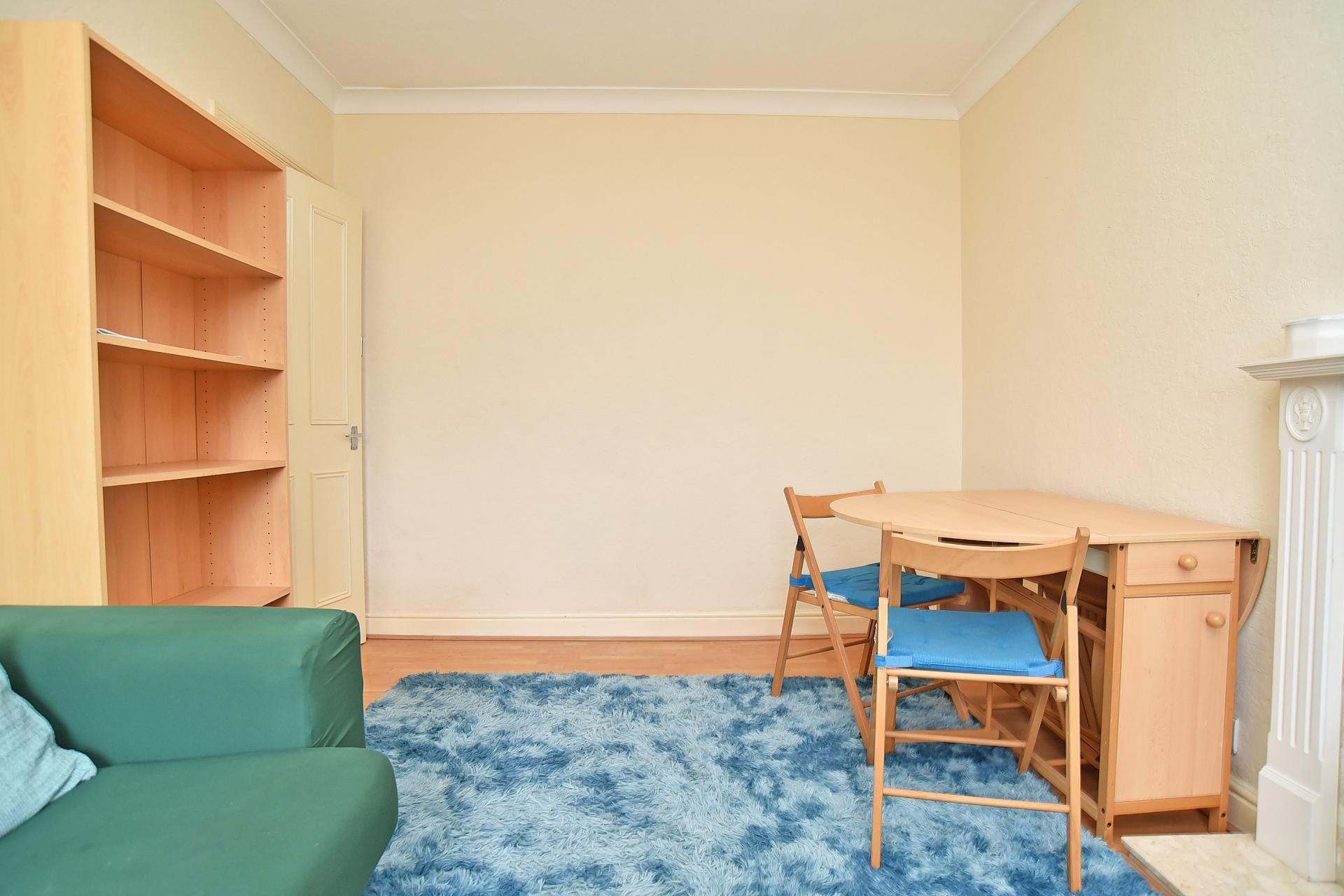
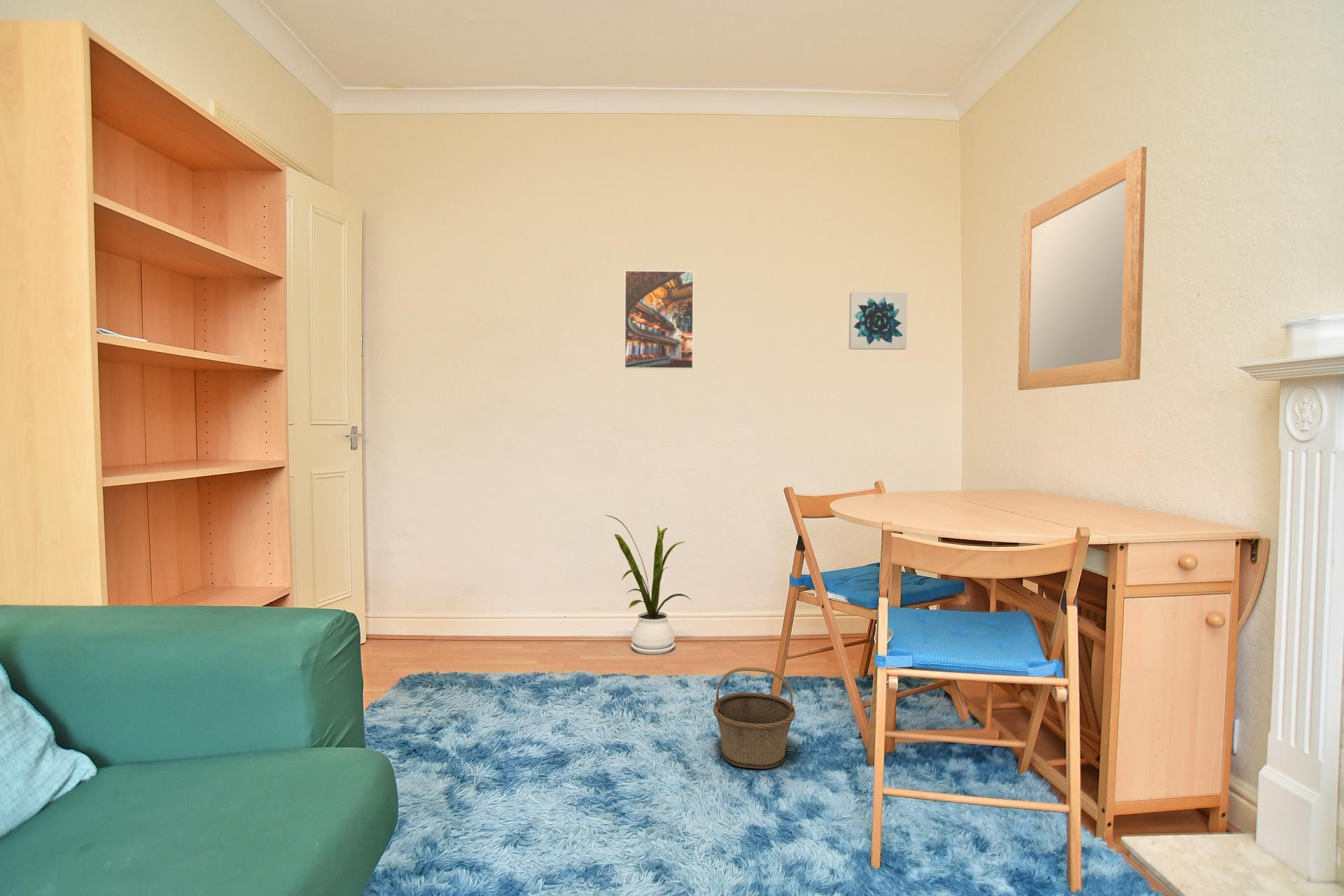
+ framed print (659, 320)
+ basket (754, 711)
+ house plant (648, 581)
+ wall art (878, 321)
+ home mirror (1072, 286)
